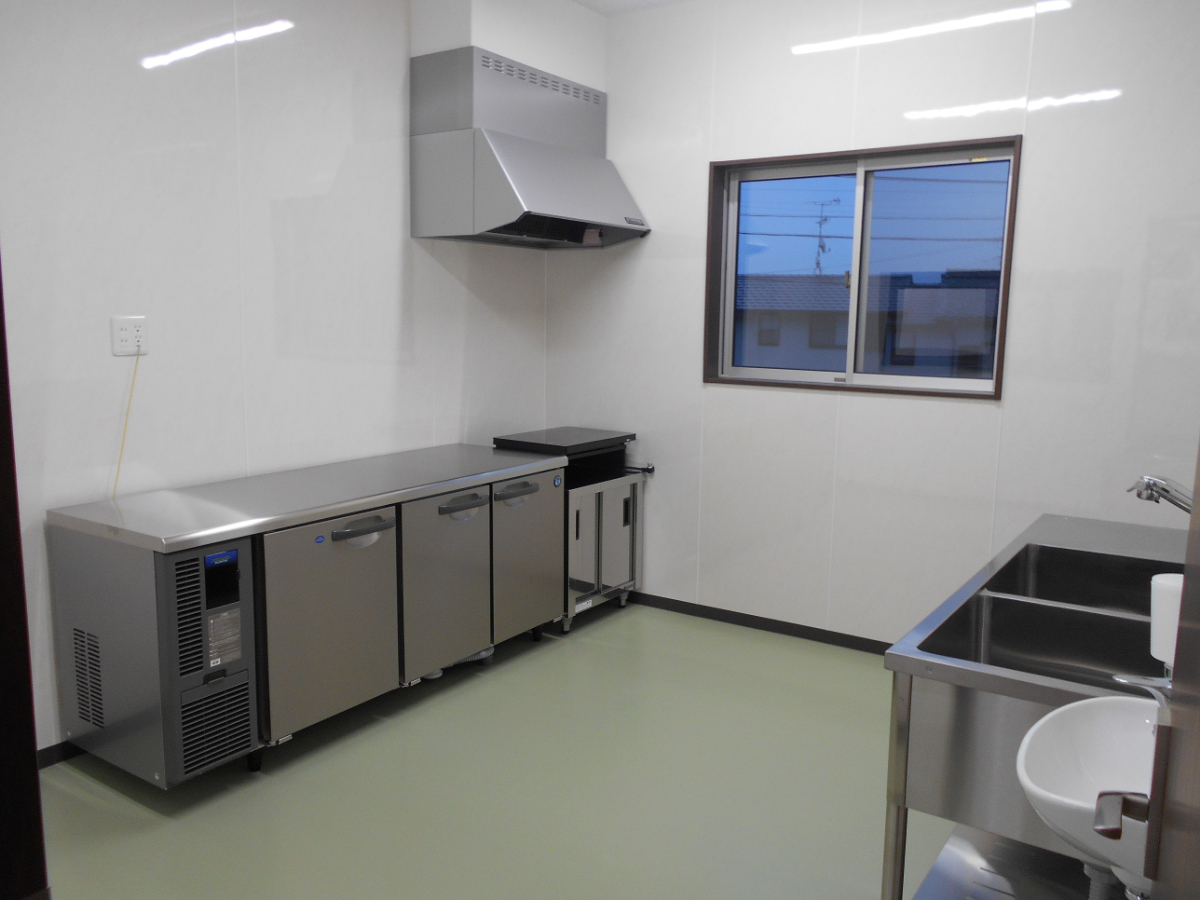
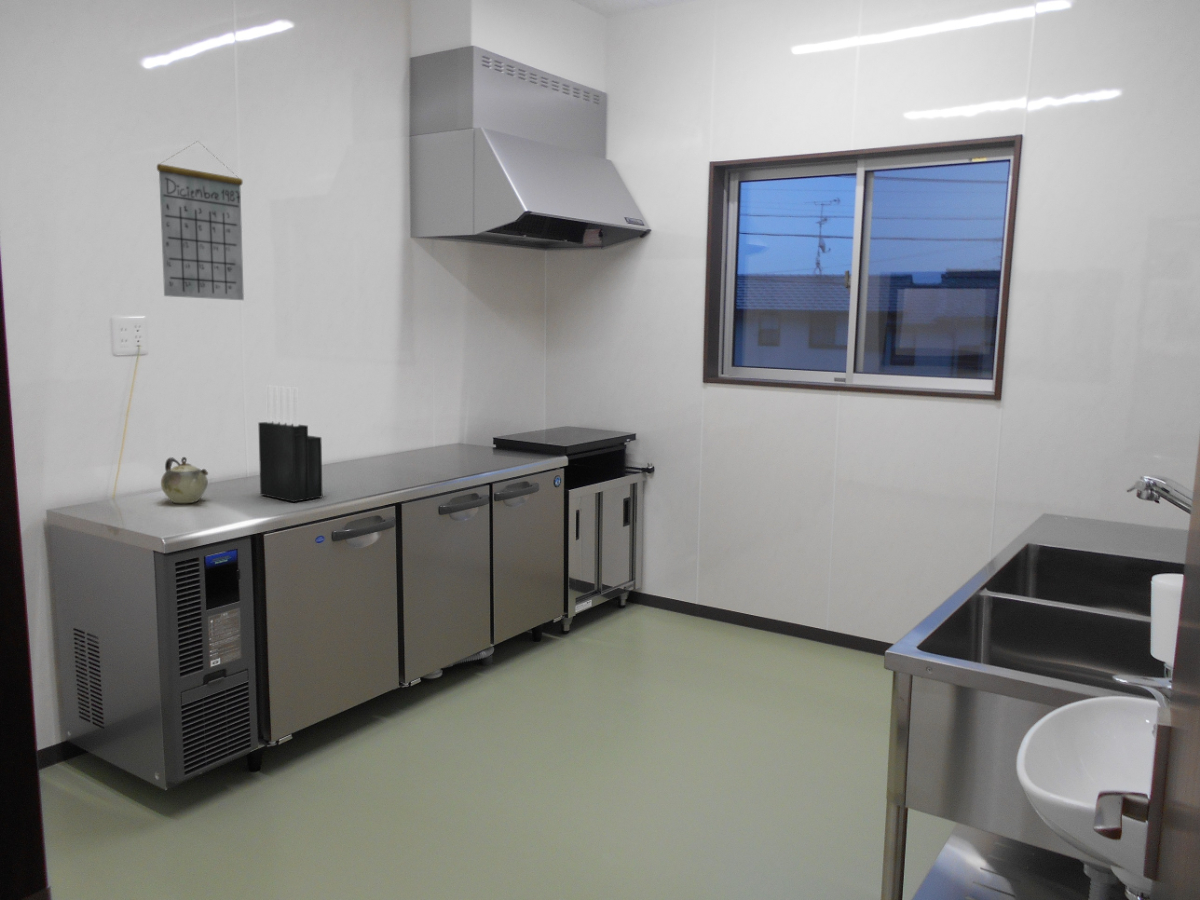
+ teapot (186, 479)
+ calendar (202, 220)
+ knife block (293, 441)
